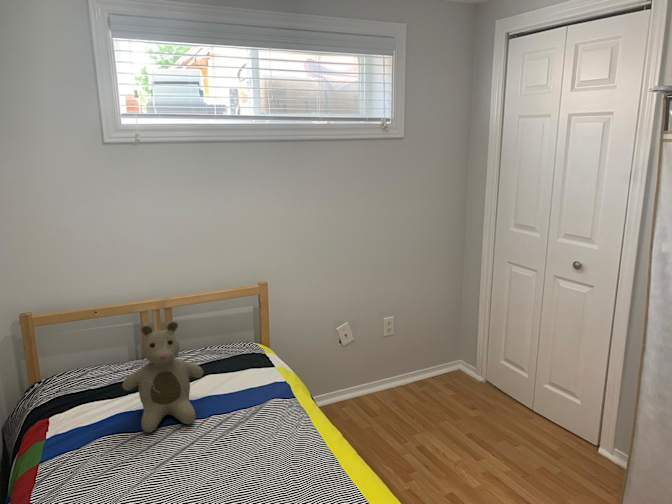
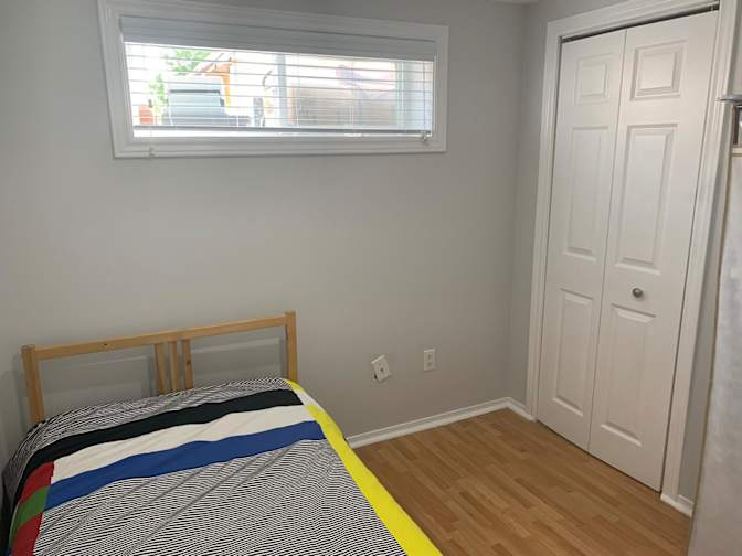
- teddy bear (163, 372)
